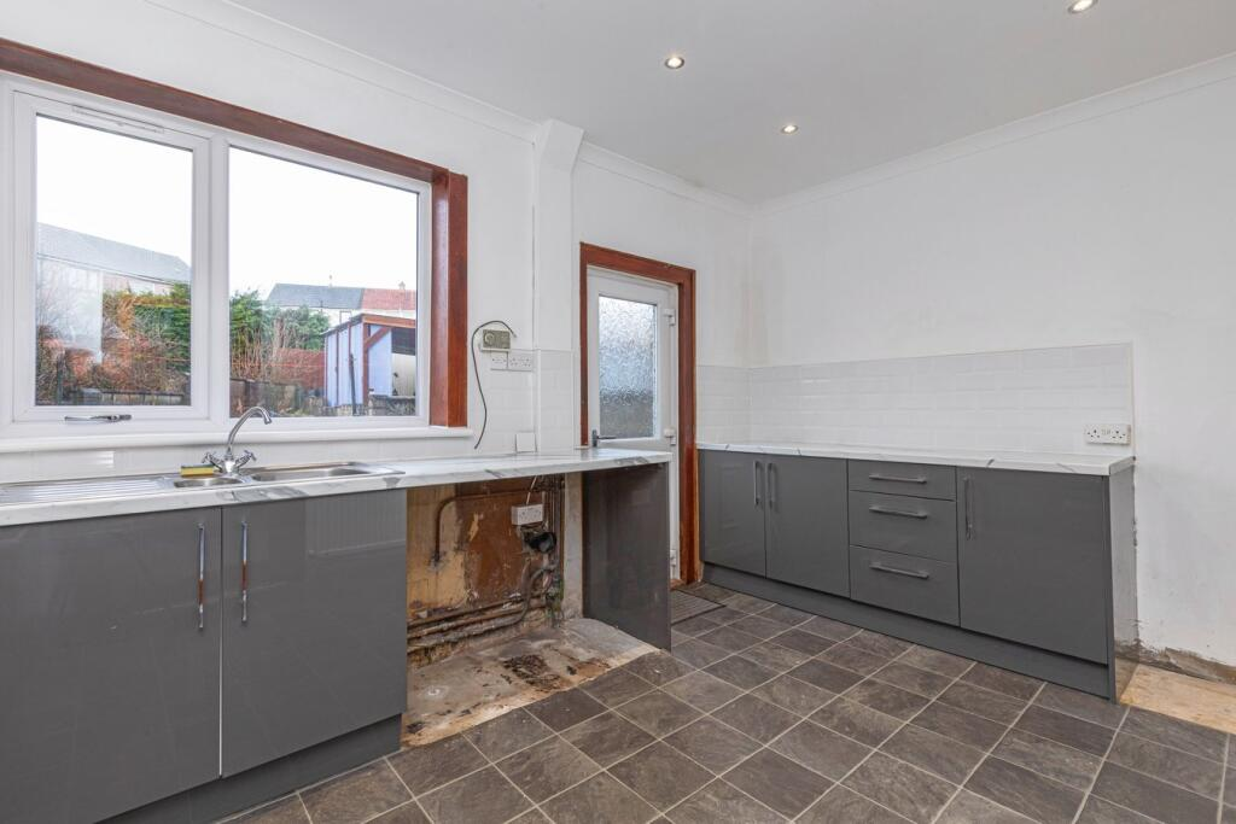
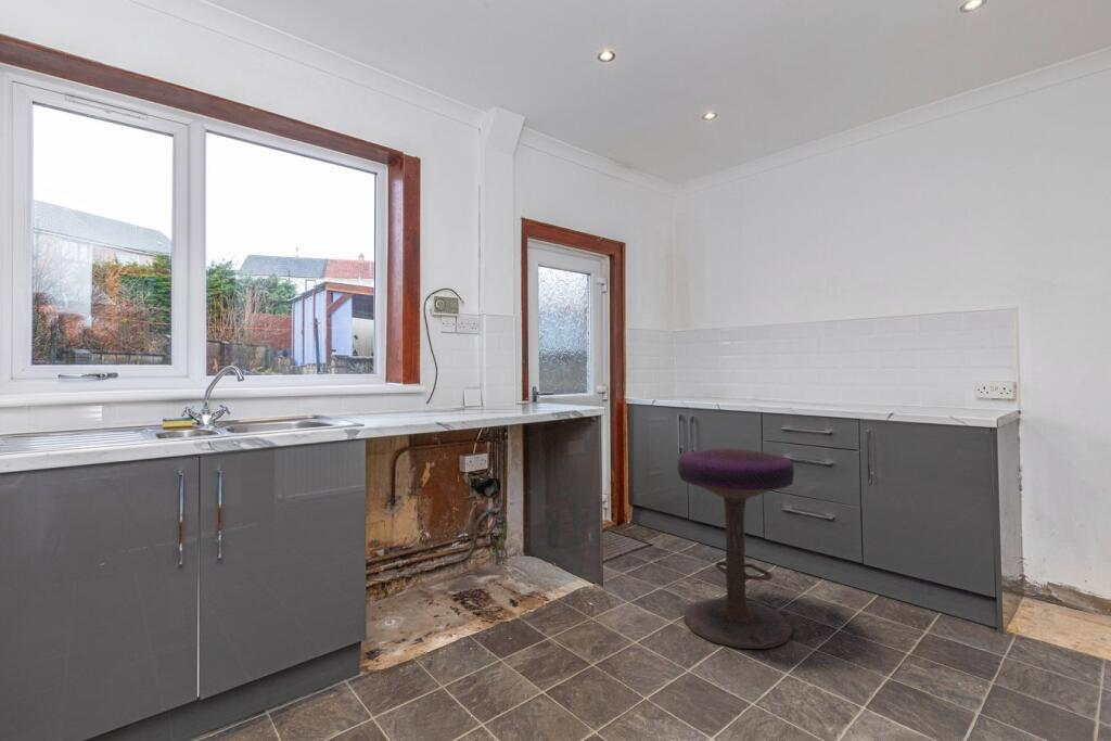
+ stool (735, 536)
